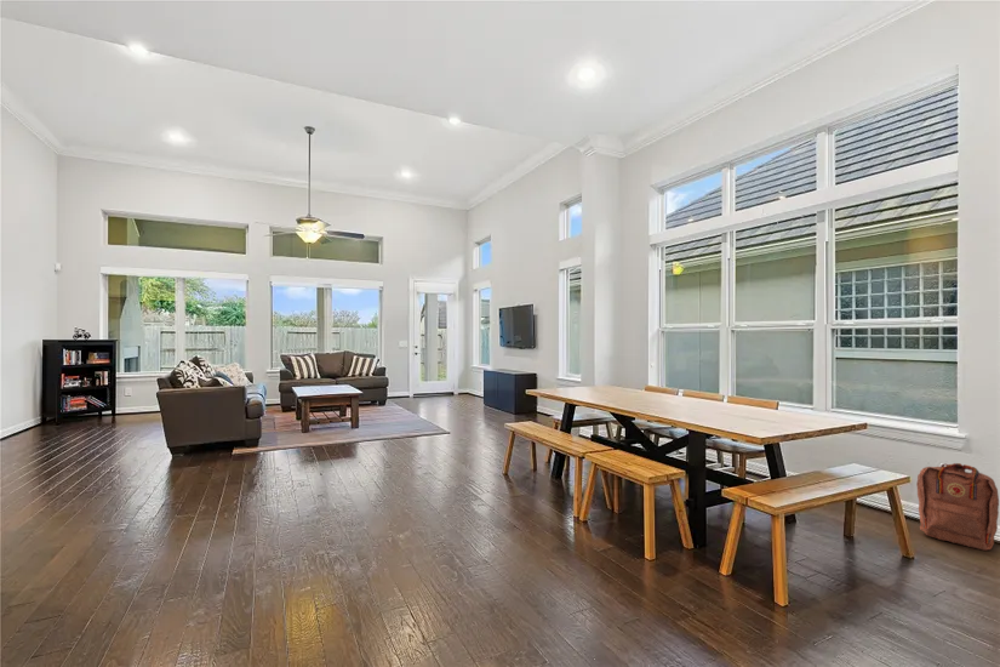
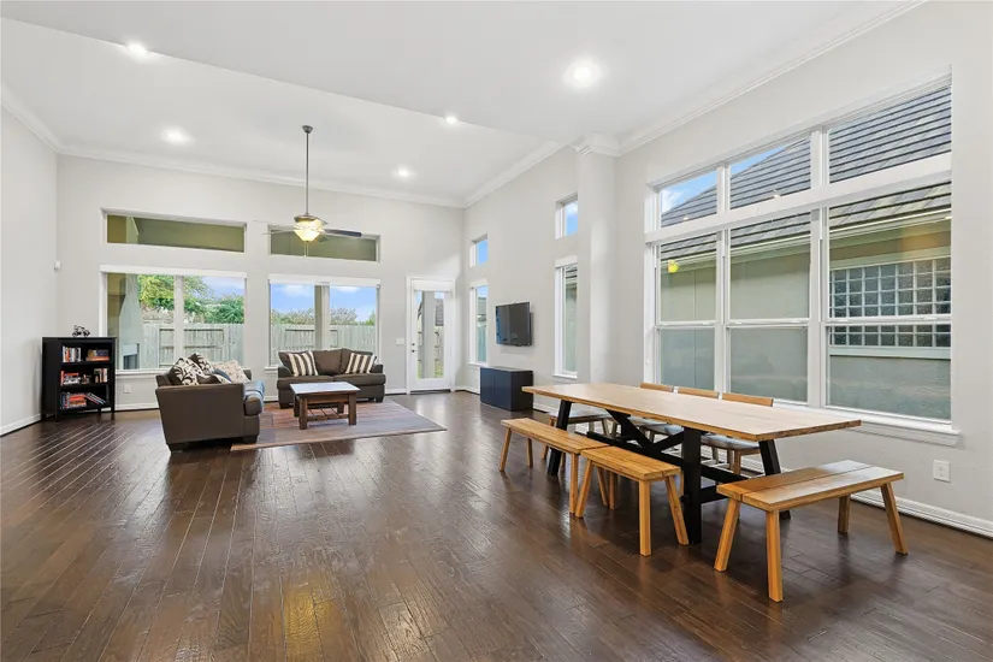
- backpack (955, 500)
